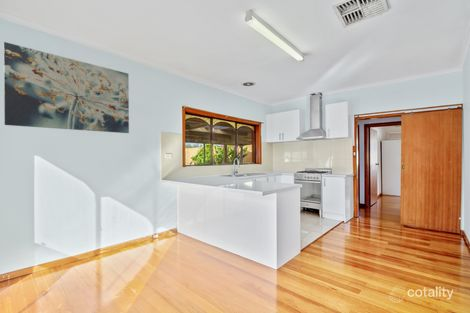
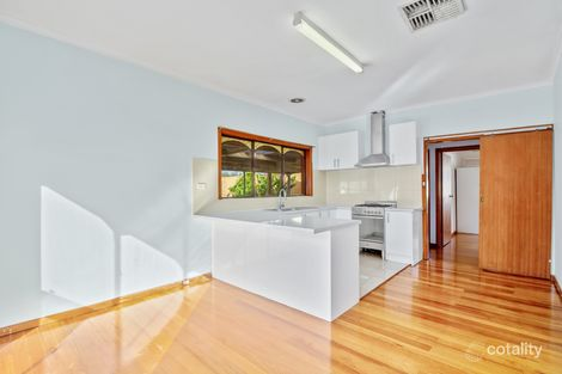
- wall art (76, 95)
